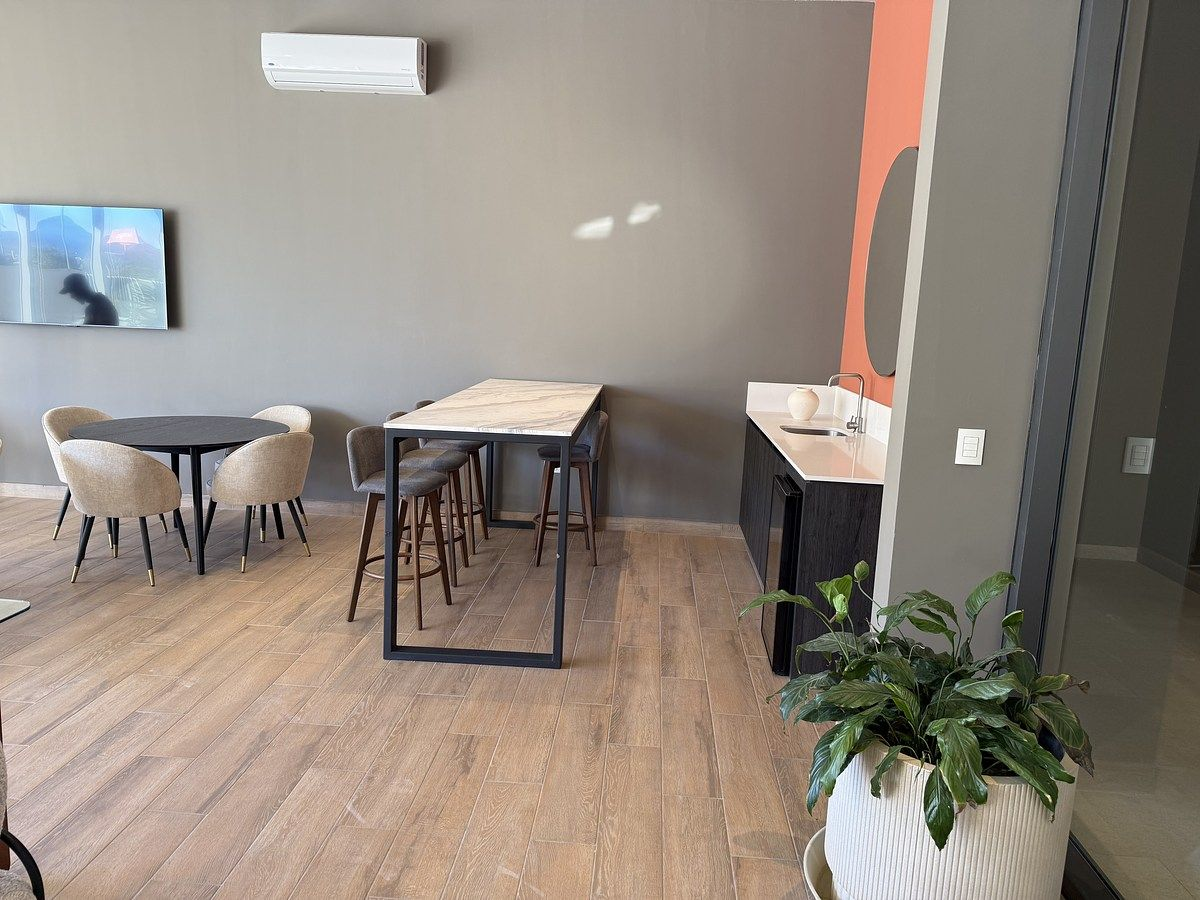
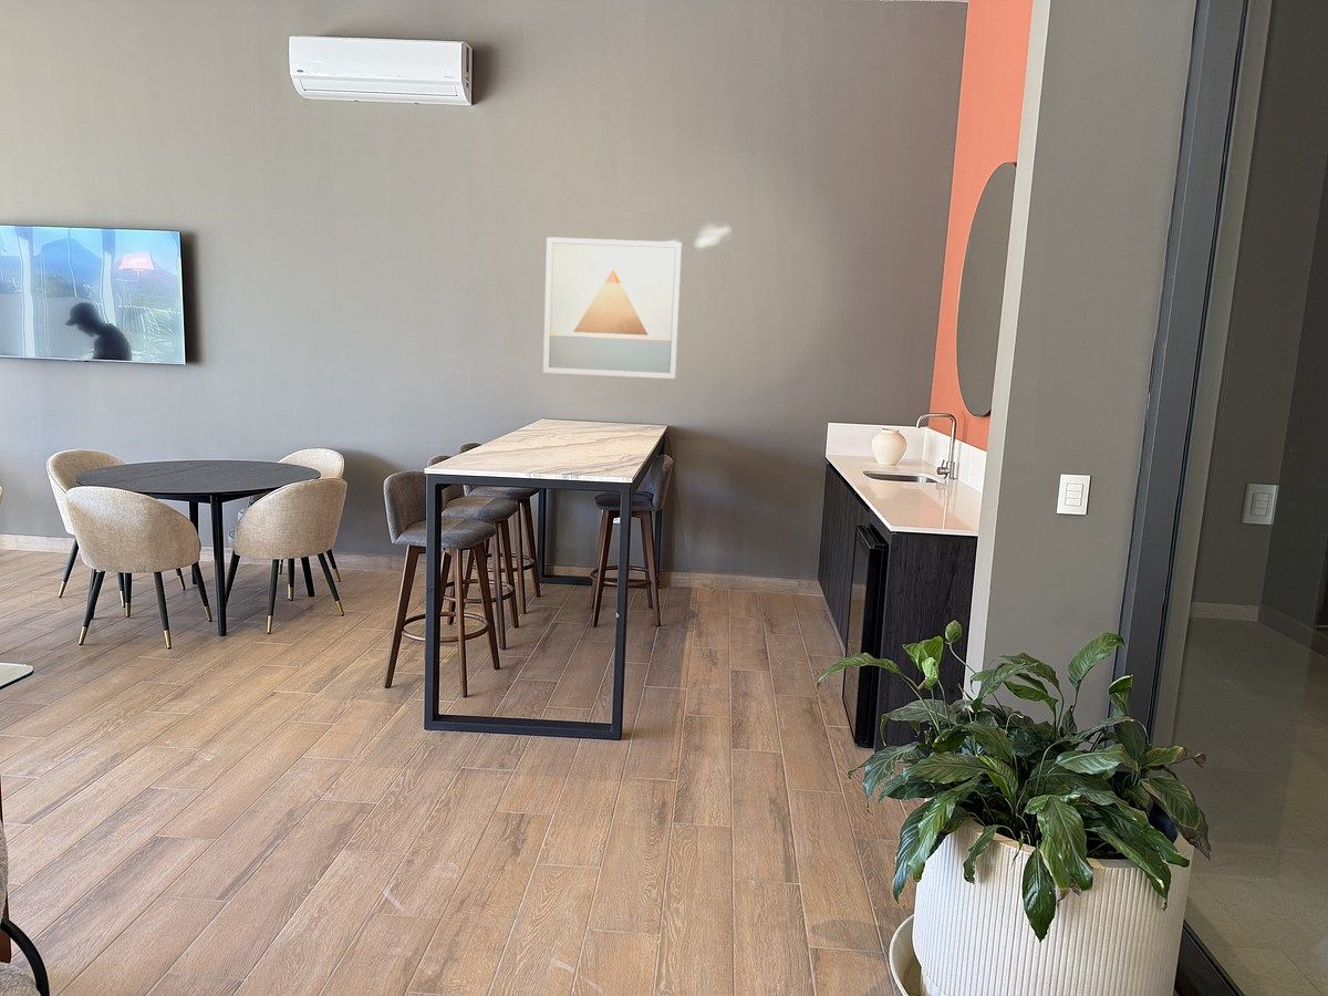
+ wall art (611, 308)
